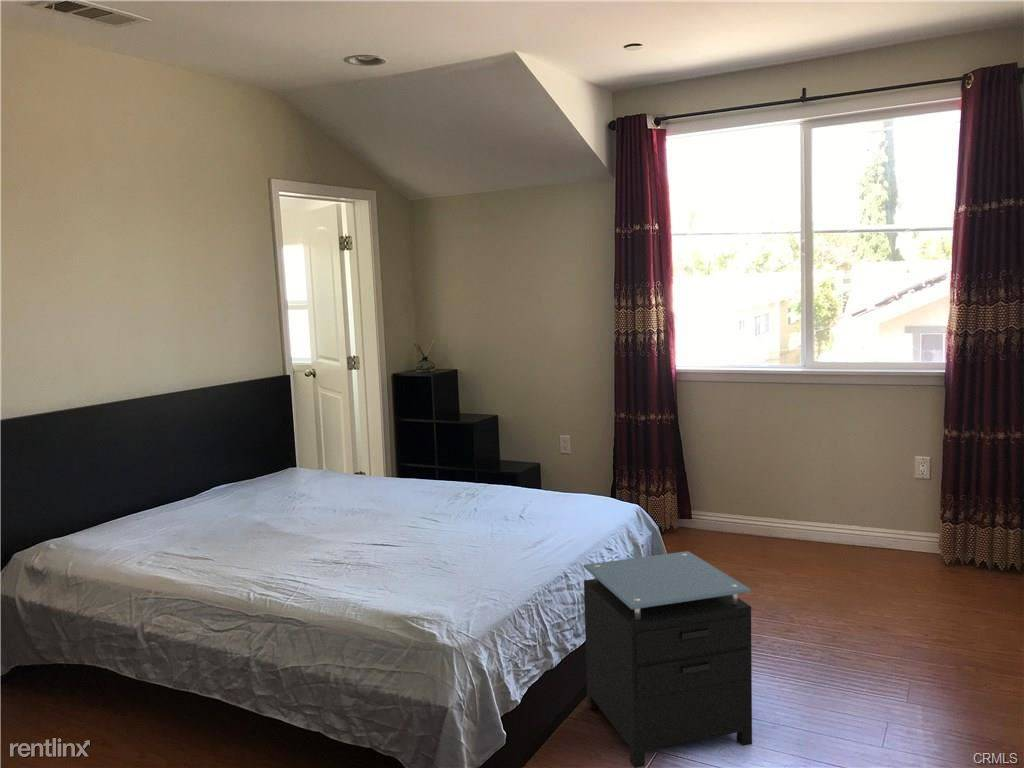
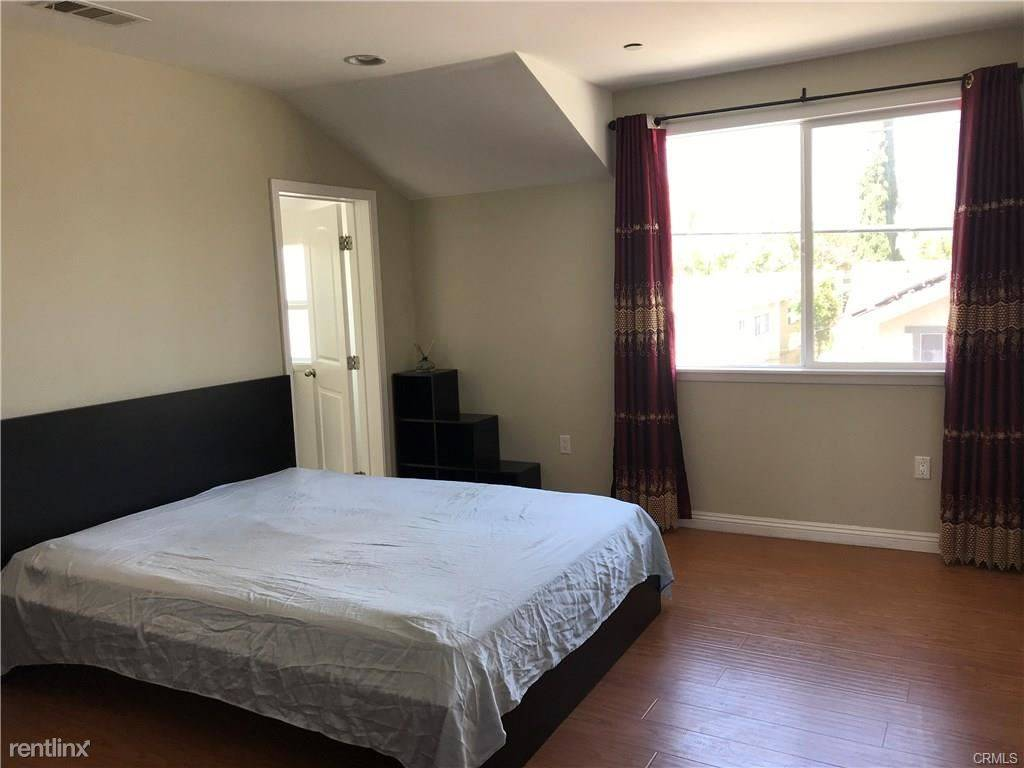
- nightstand (663, 650)
